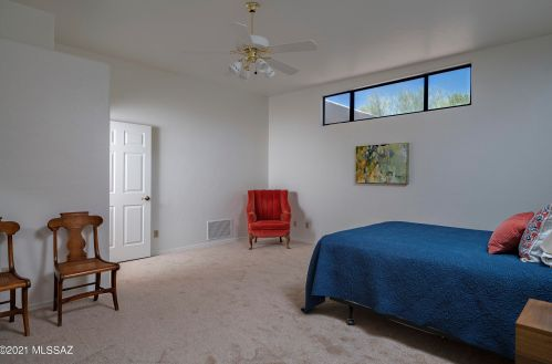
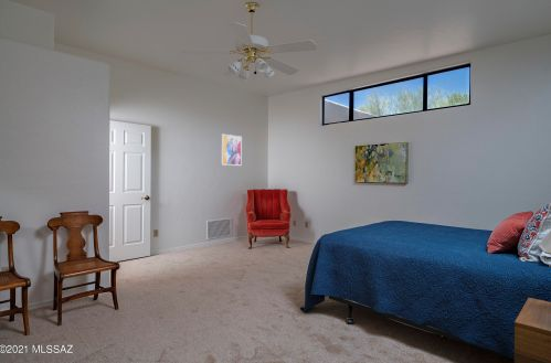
+ wall art (232, 150)
